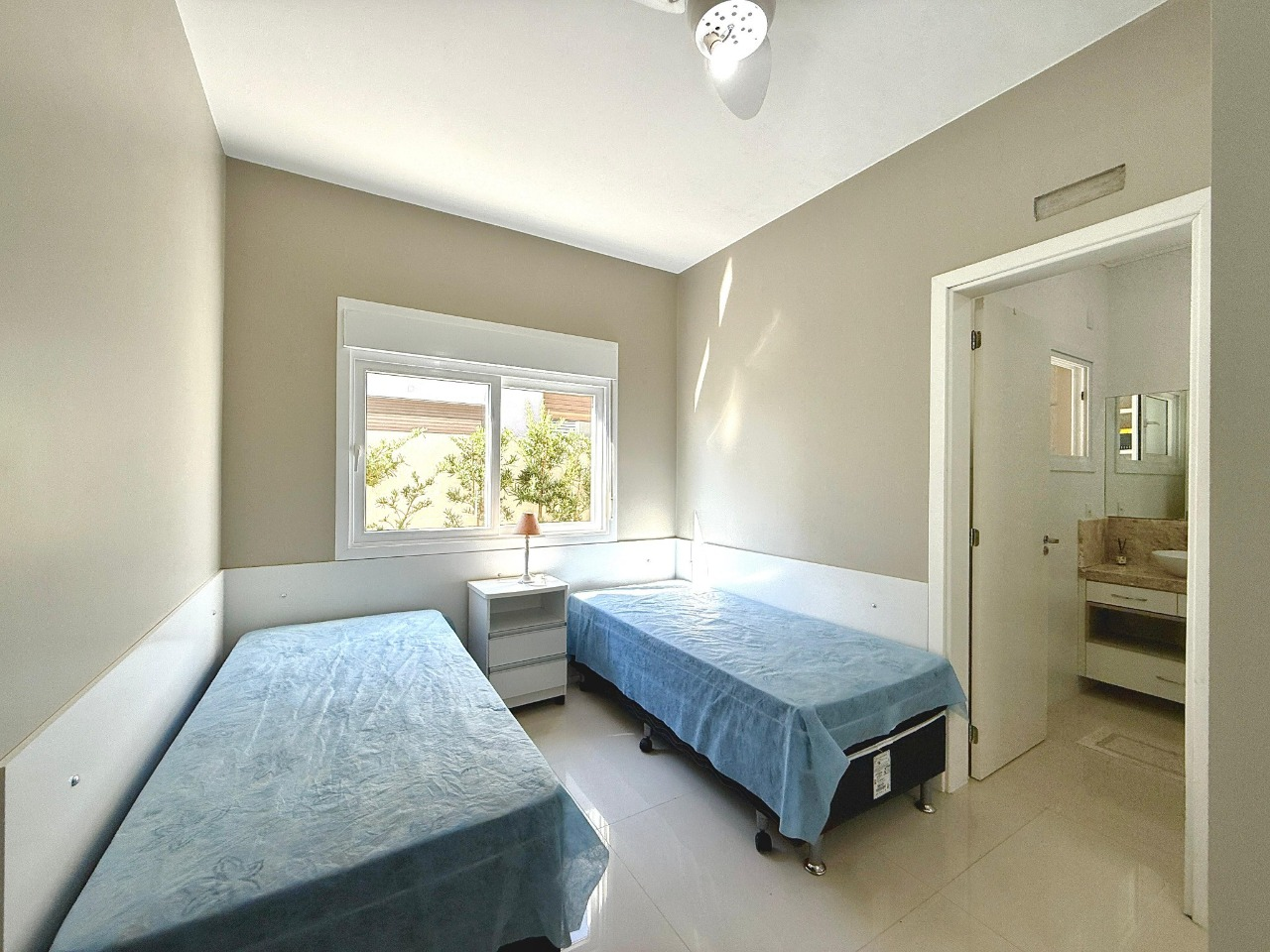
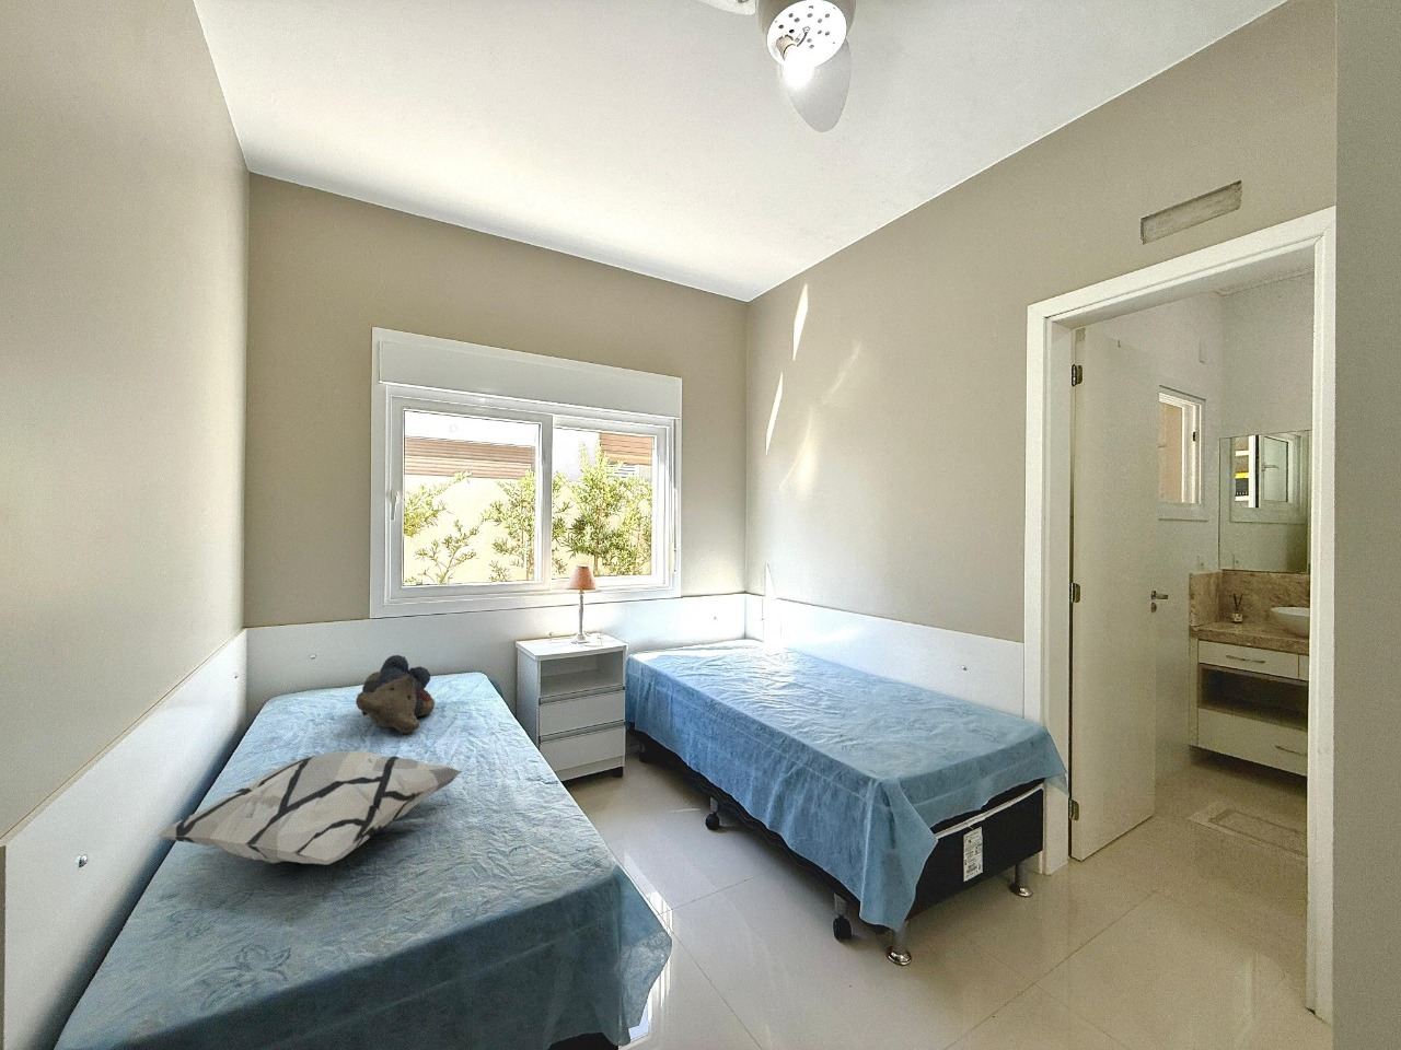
+ decorative pillow (327, 800)
+ teddy bear (398, 693)
